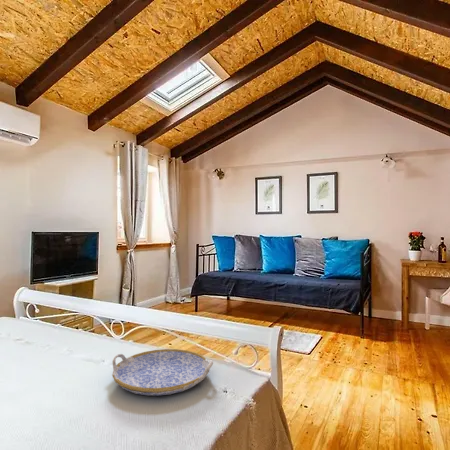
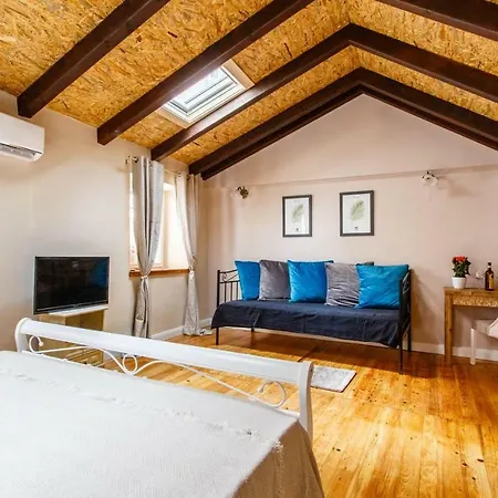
- serving tray (162, 368)
